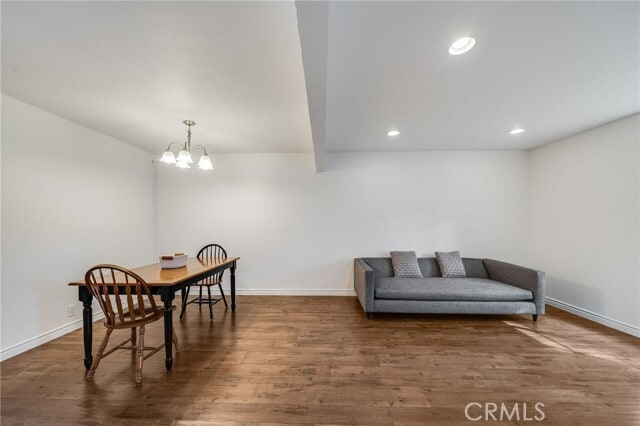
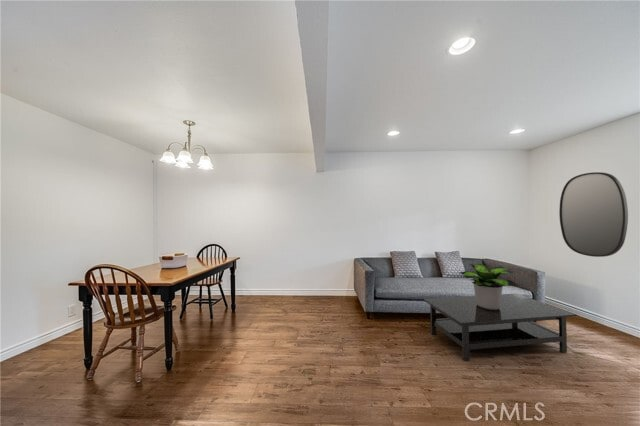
+ home mirror (589, 214)
+ potted plant (487, 288)
+ coffee table (493, 324)
